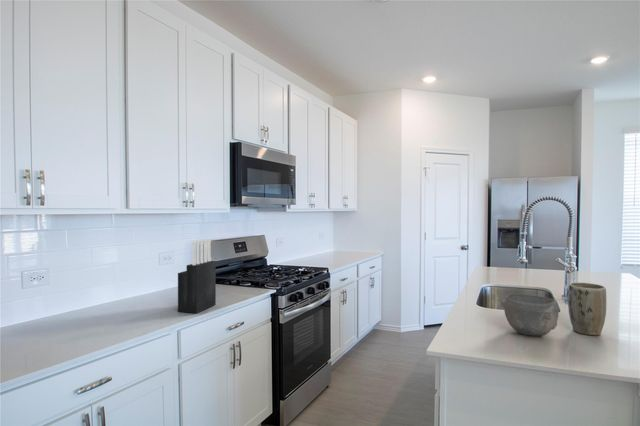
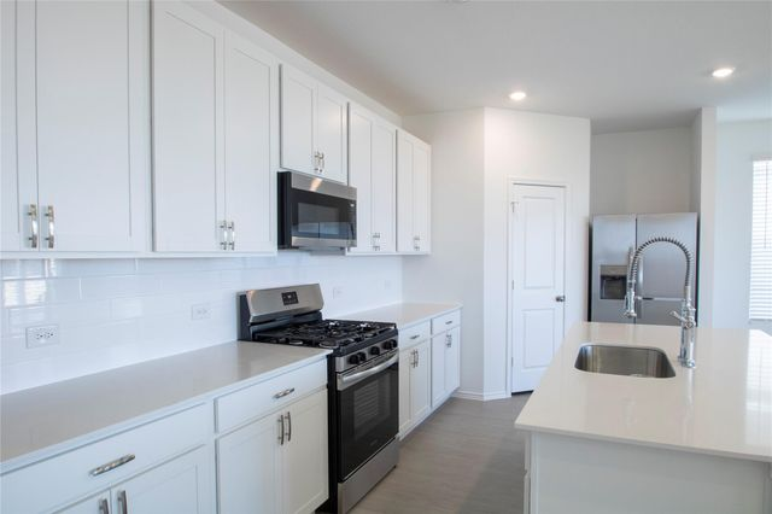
- knife block (195, 274)
- plant pot (586, 308)
- bowl (531, 315)
